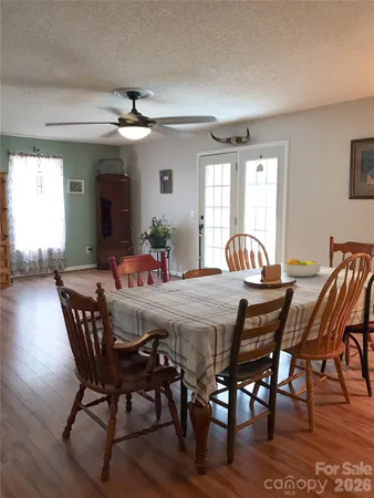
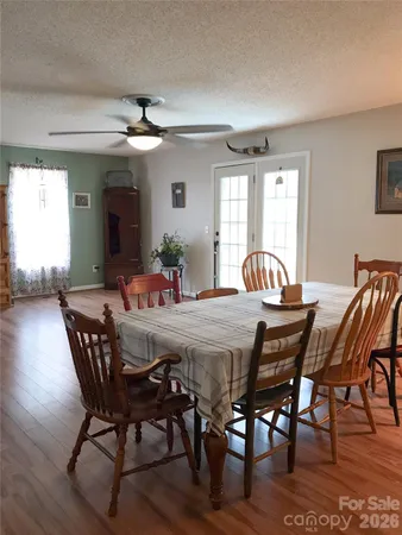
- fruit bowl (301, 266)
